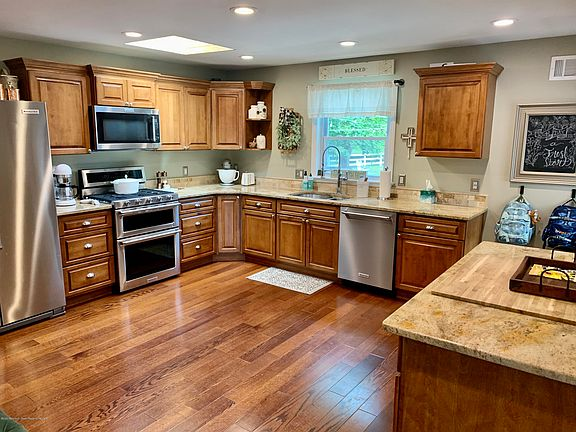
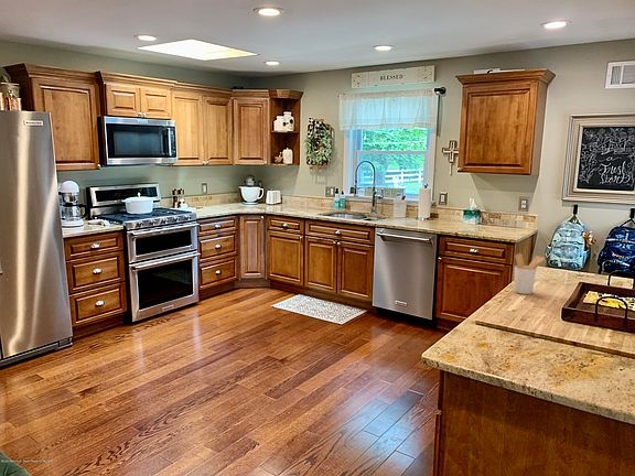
+ utensil holder (528, 273)
